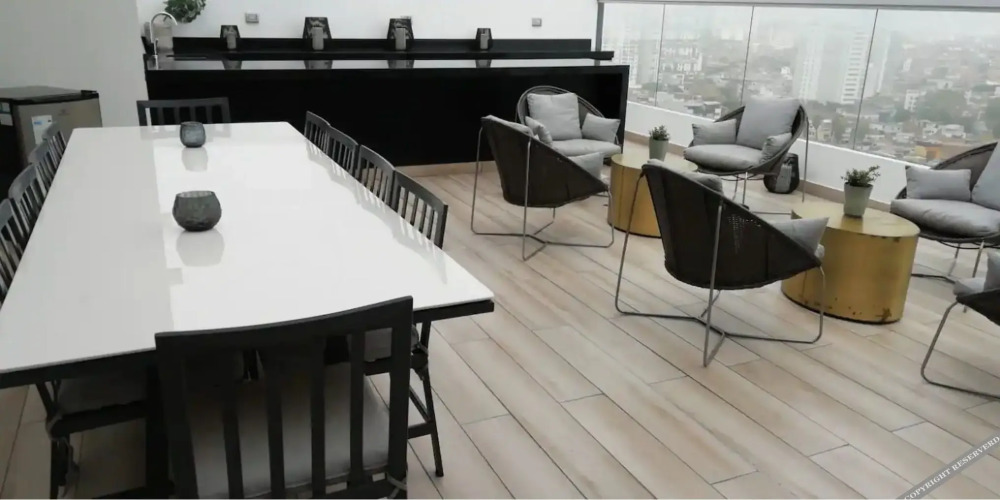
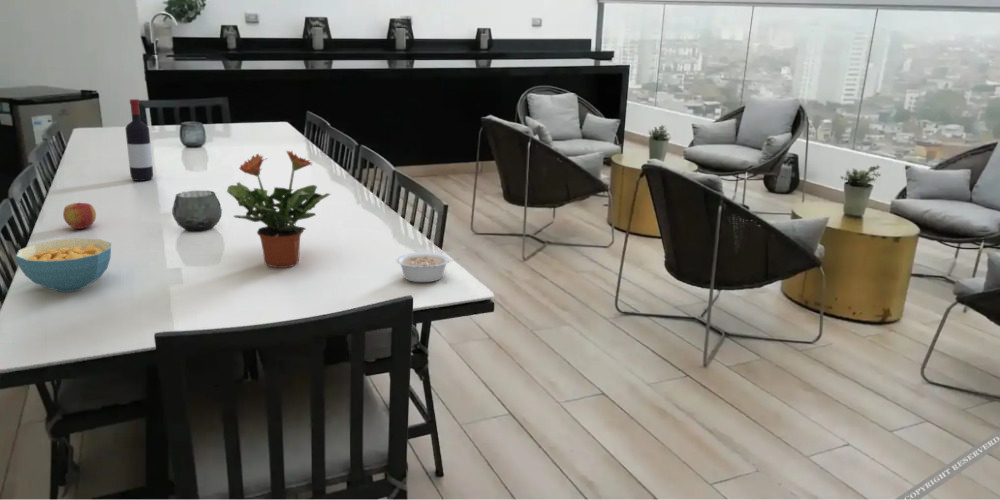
+ potted plant (277, 207)
+ apple (79, 214)
+ cereal bowl (67, 268)
+ legume (425, 266)
+ wine bottle (138, 140)
